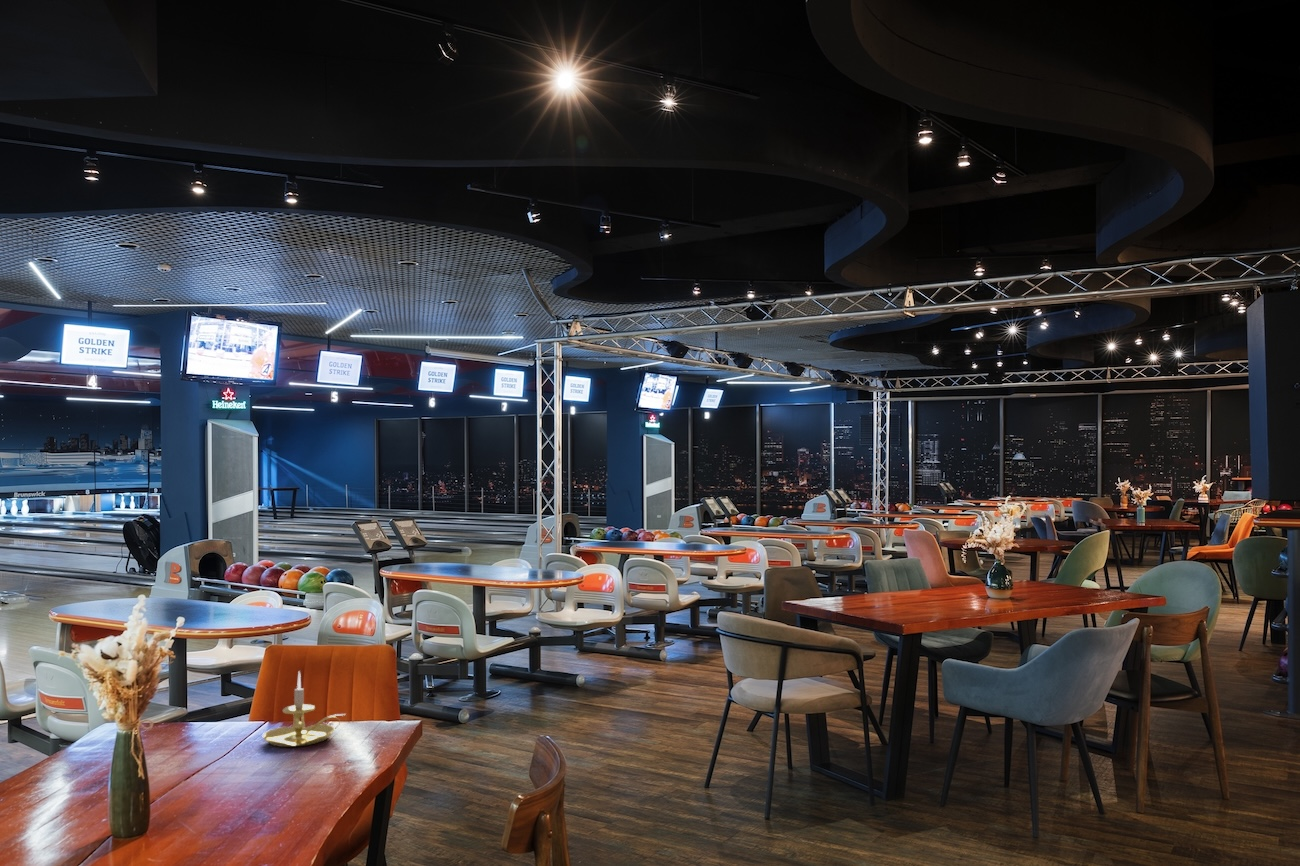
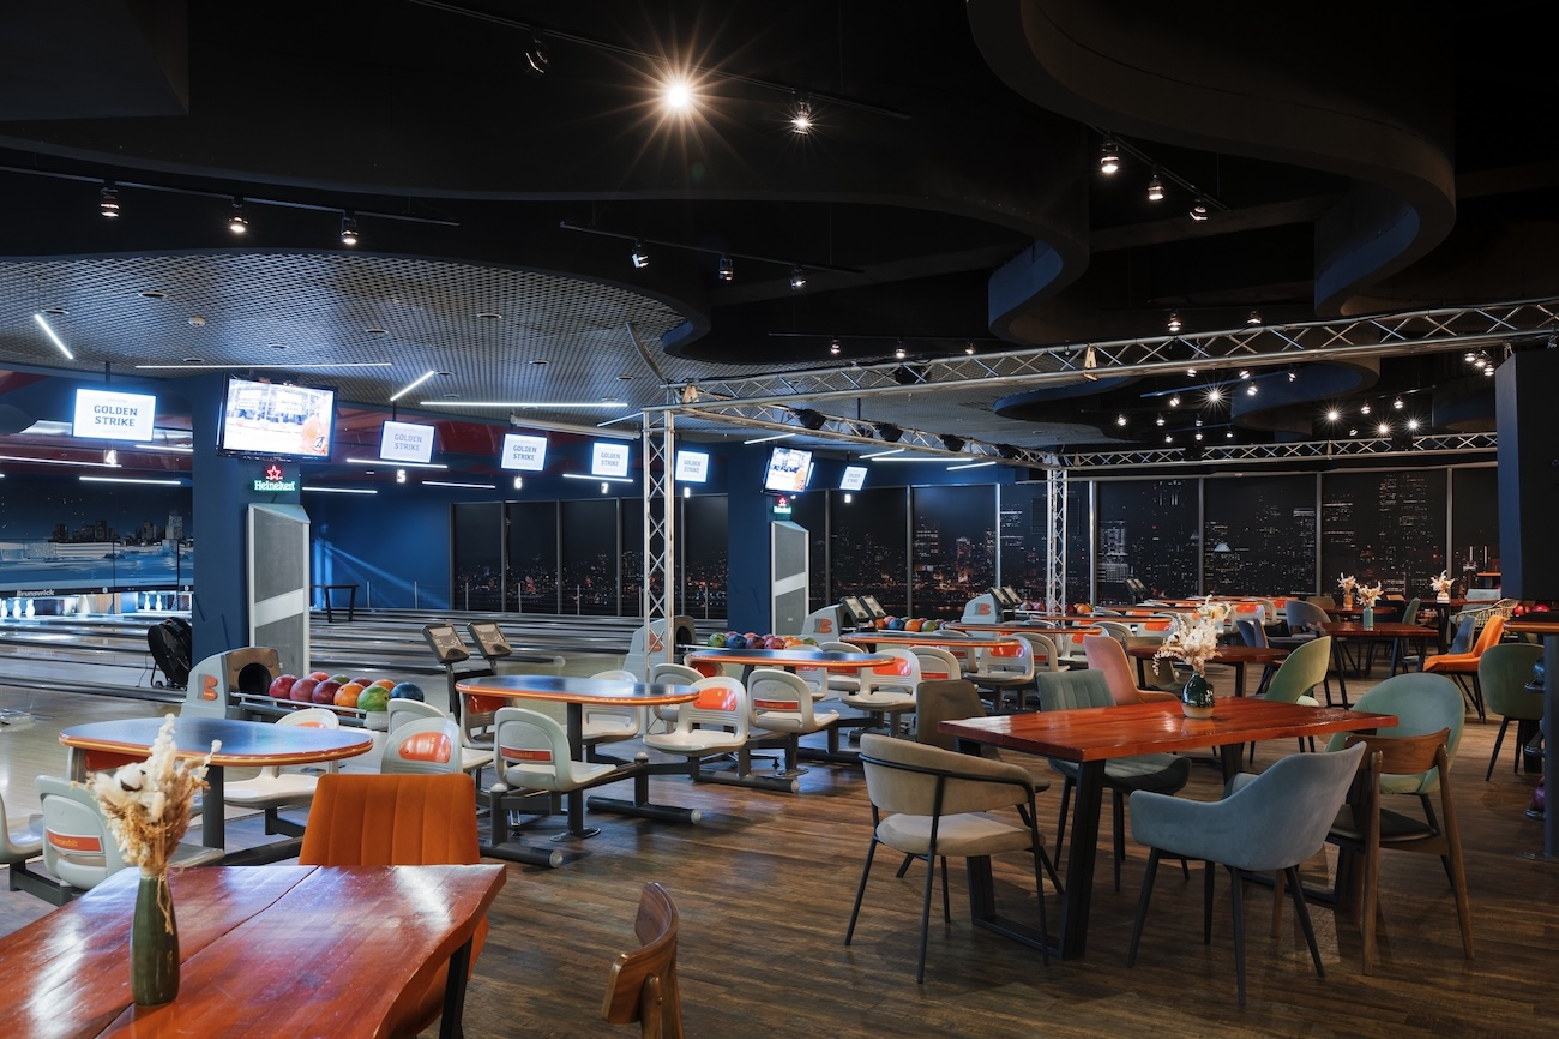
- candle holder (304, 704)
